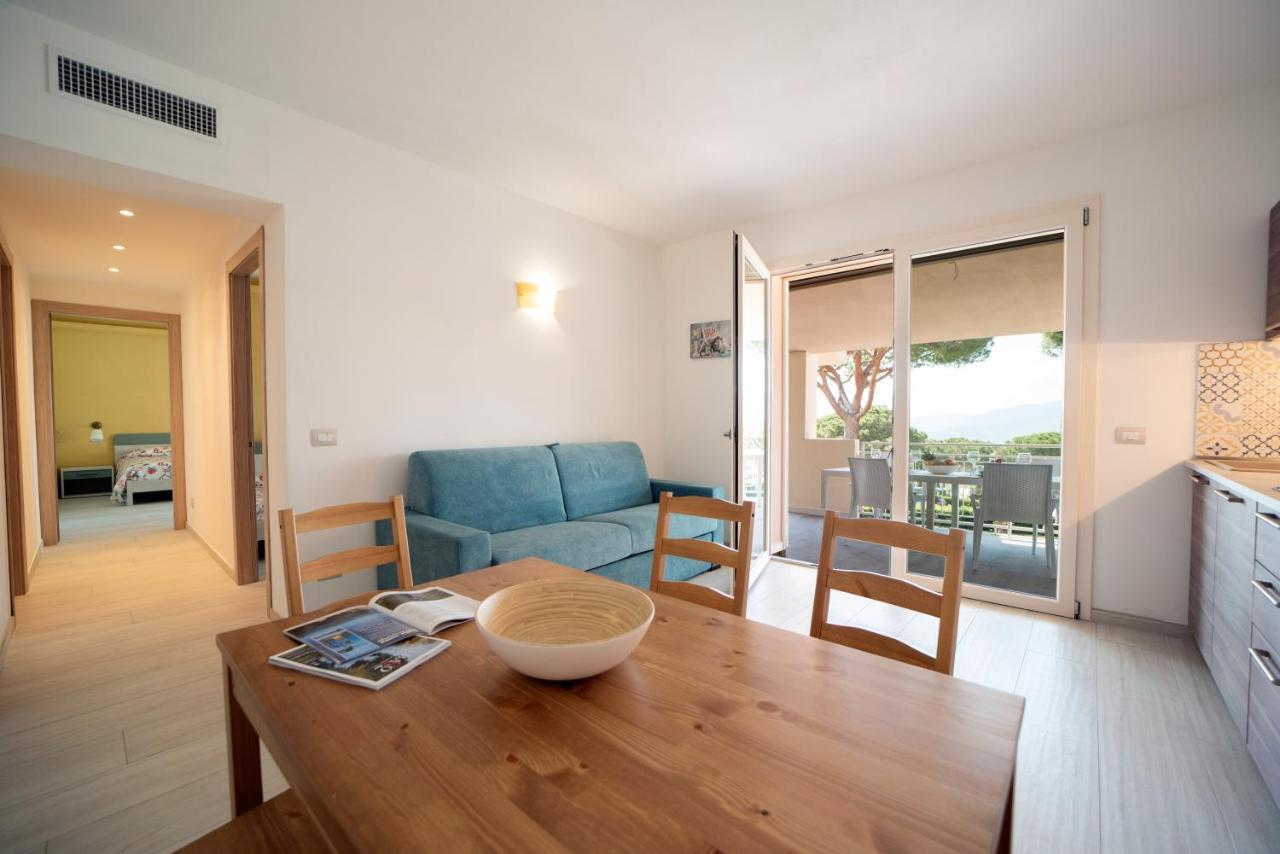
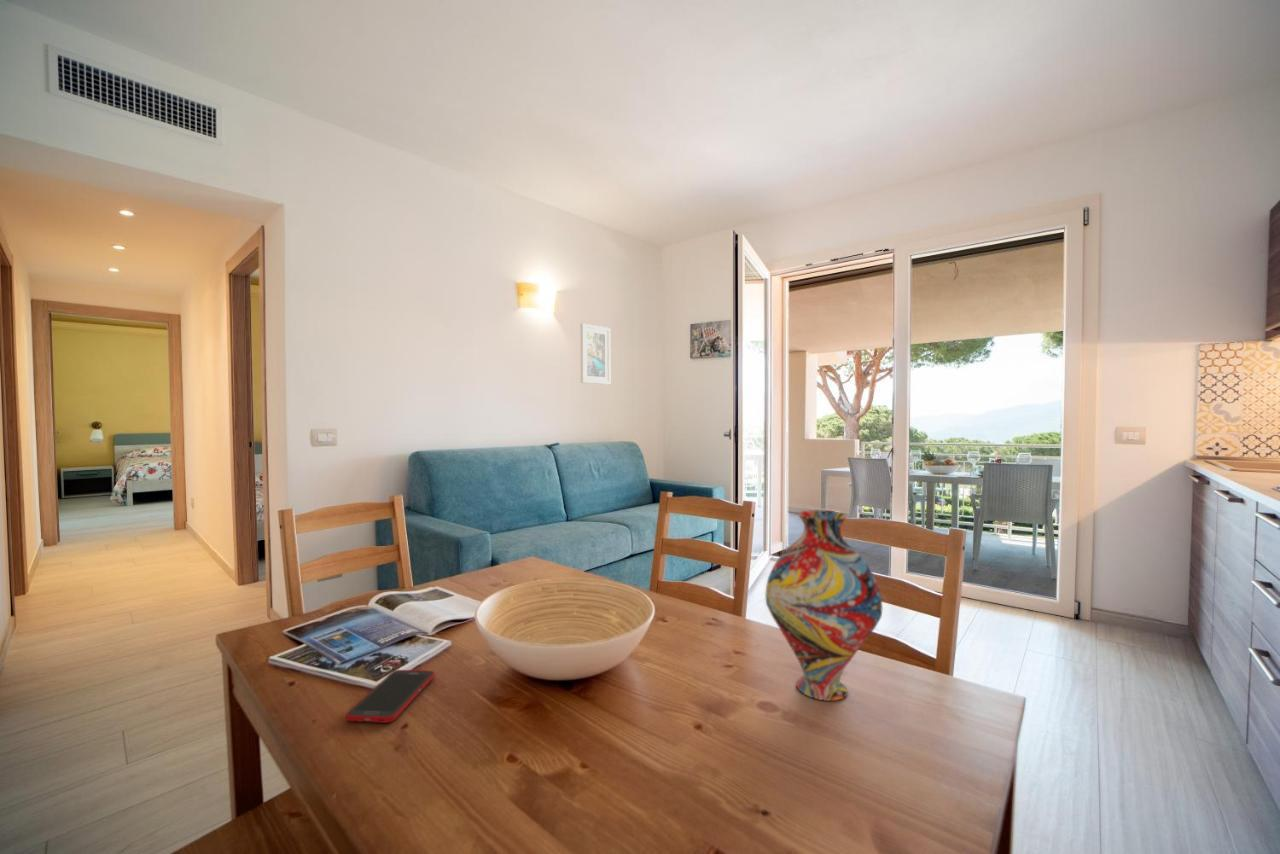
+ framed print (595, 354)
+ cell phone (393, 694)
+ vase (821, 601)
